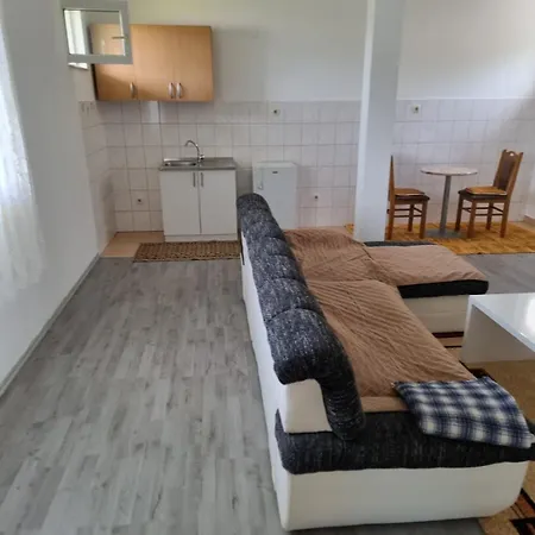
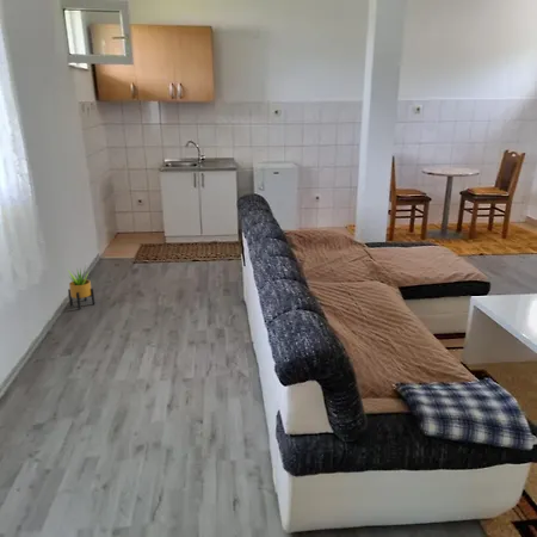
+ potted plant (80, 285)
